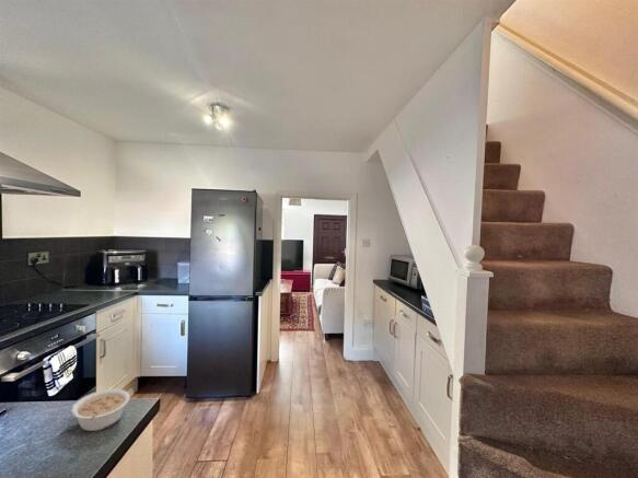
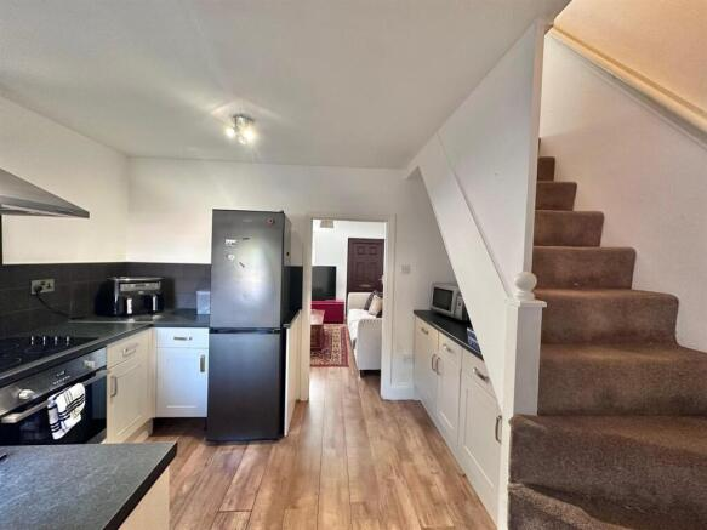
- legume (102, 409)
